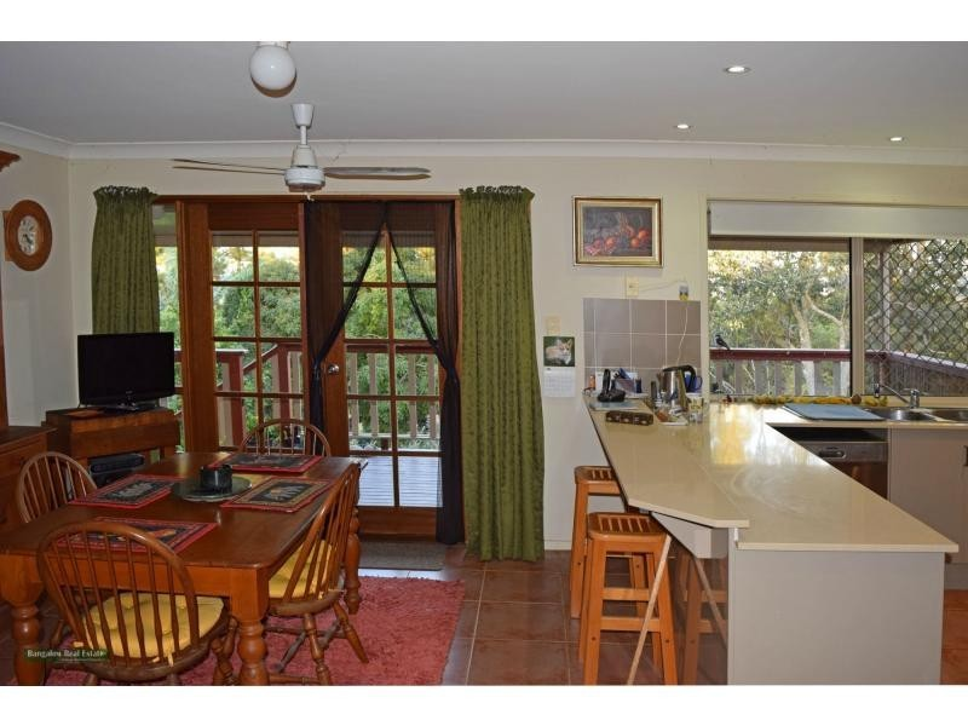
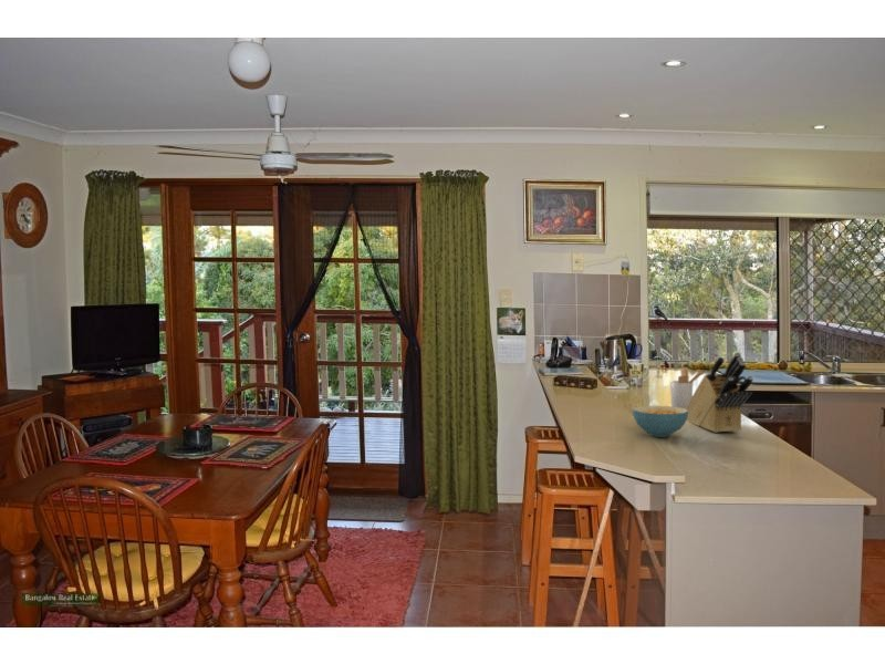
+ utensil holder (687, 388)
+ knife block (716, 390)
+ cereal bowl (659, 422)
